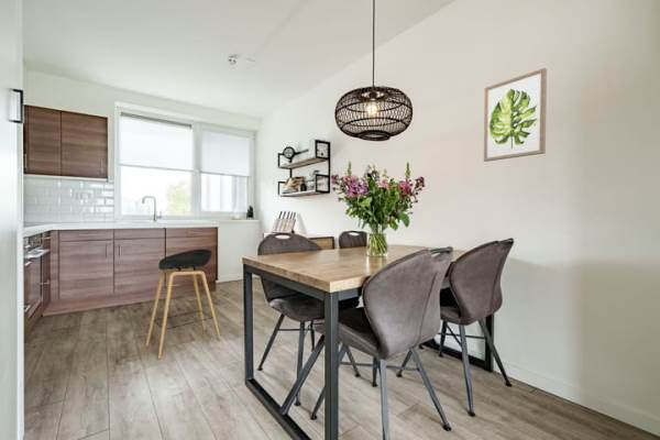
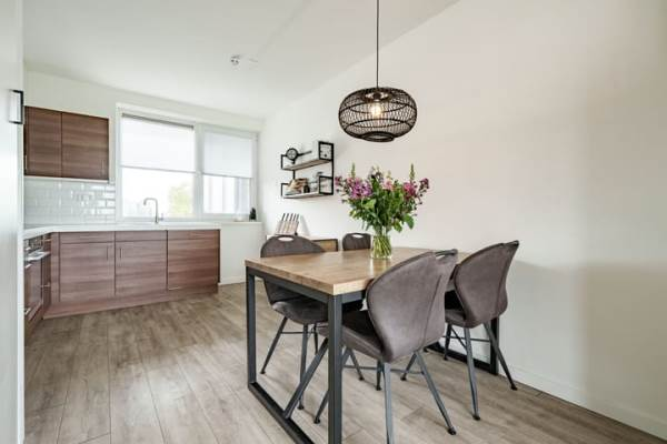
- stool (196, 295)
- wall art (513, 118)
